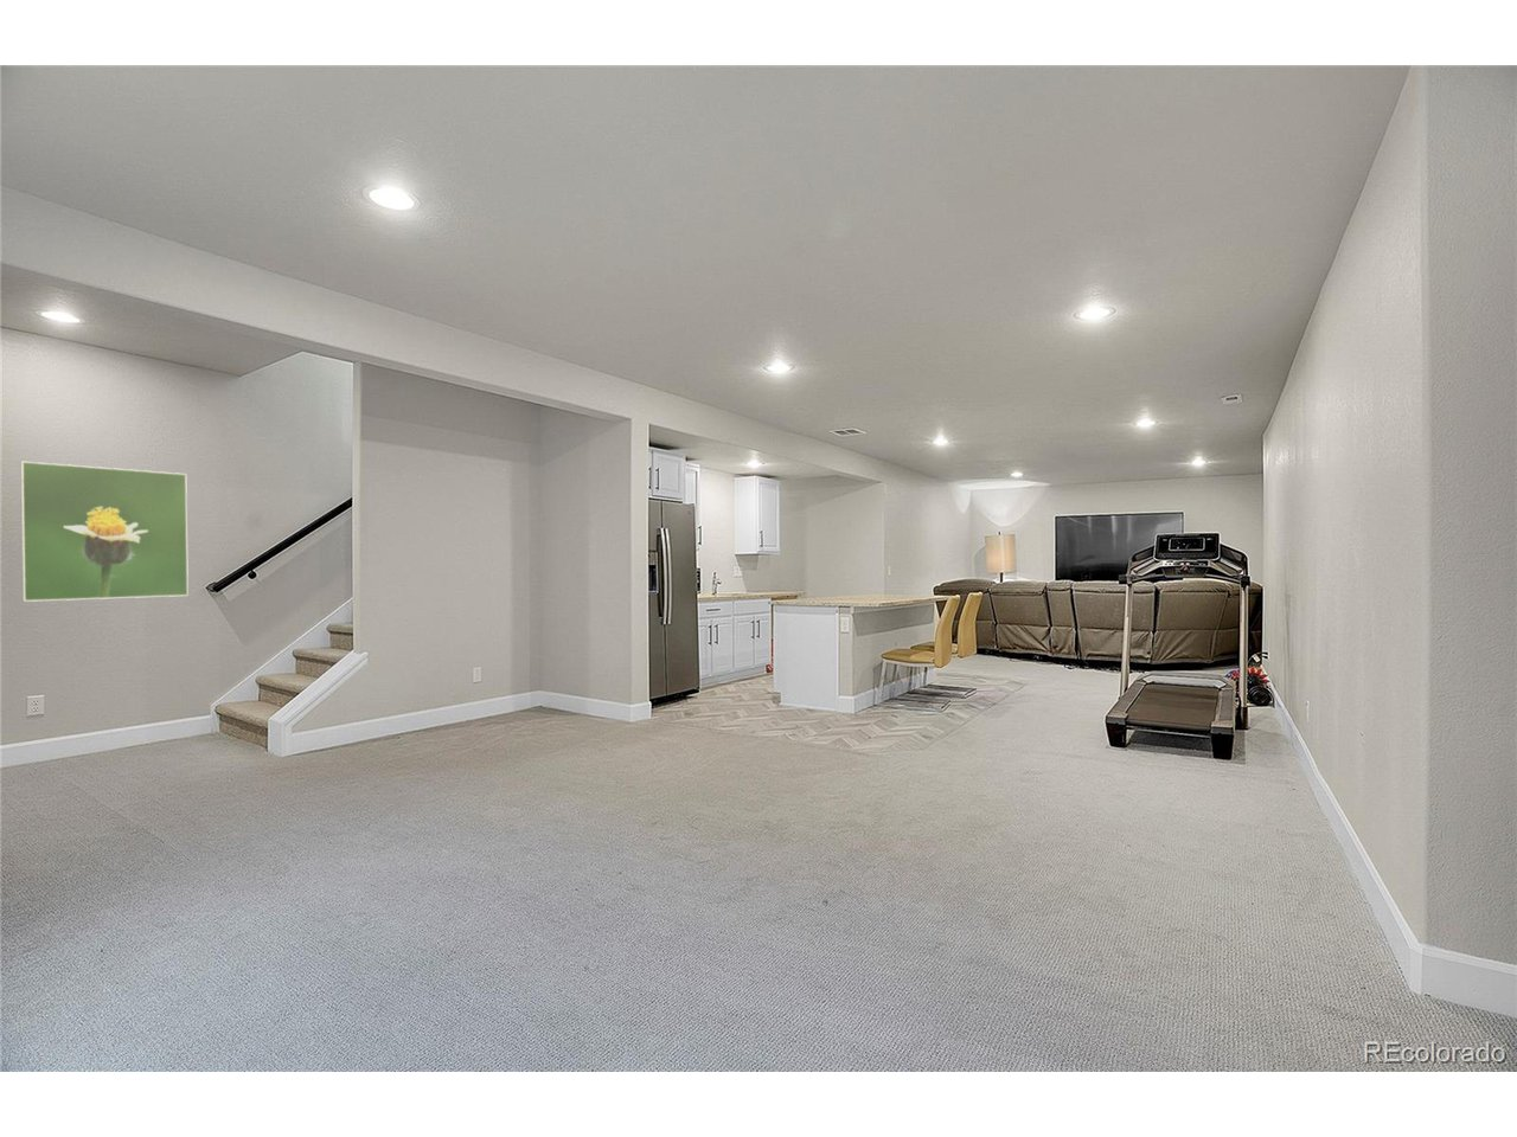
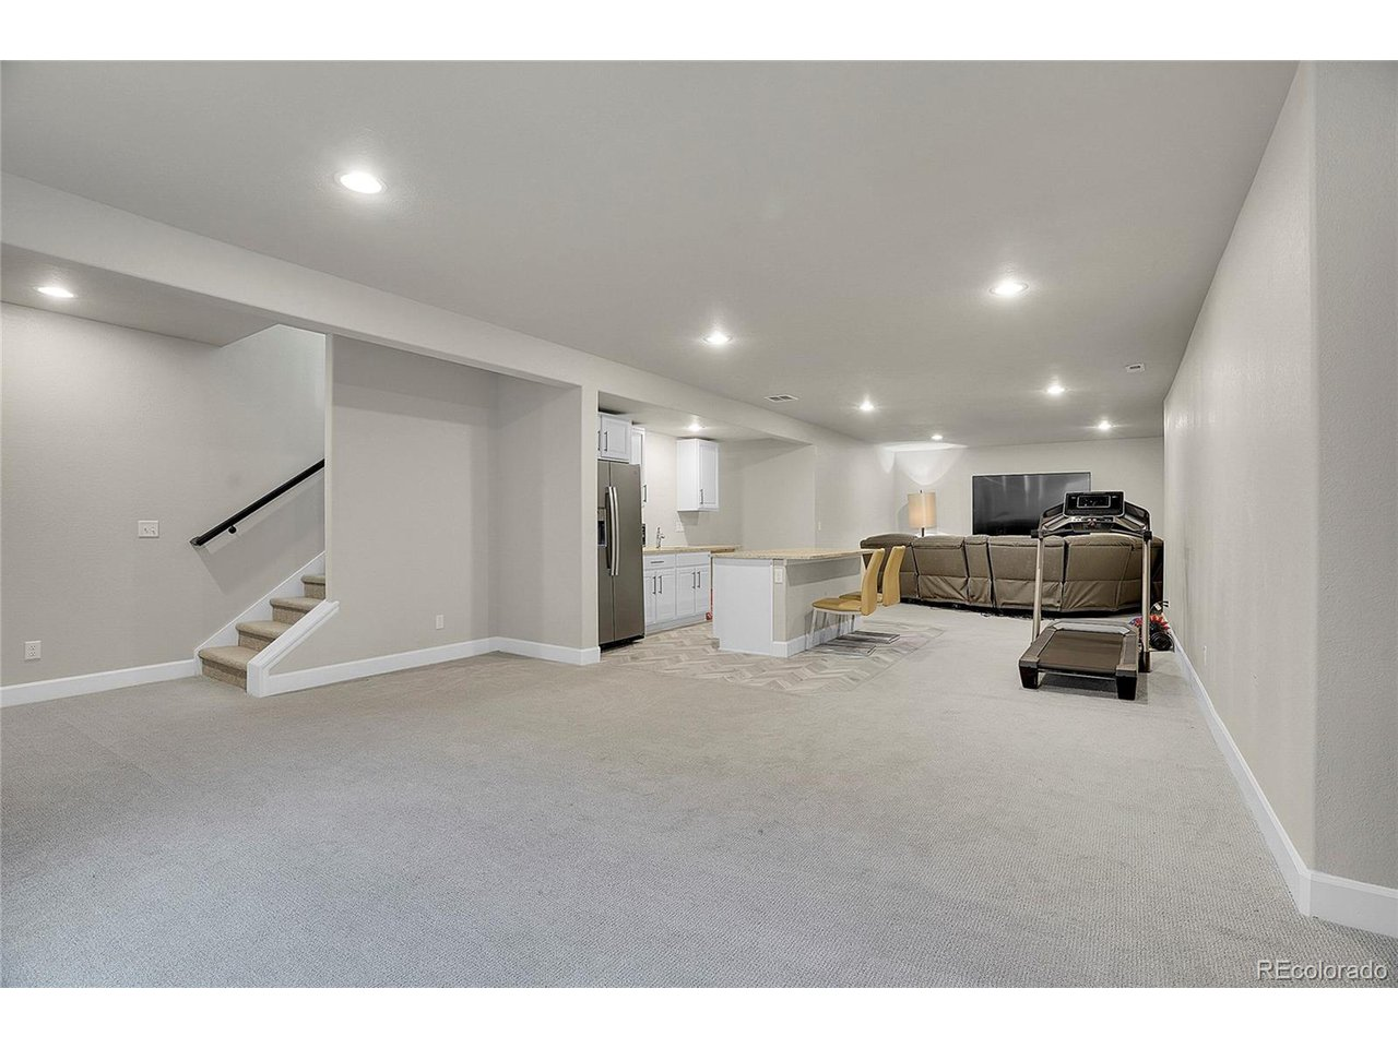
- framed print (109, 533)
